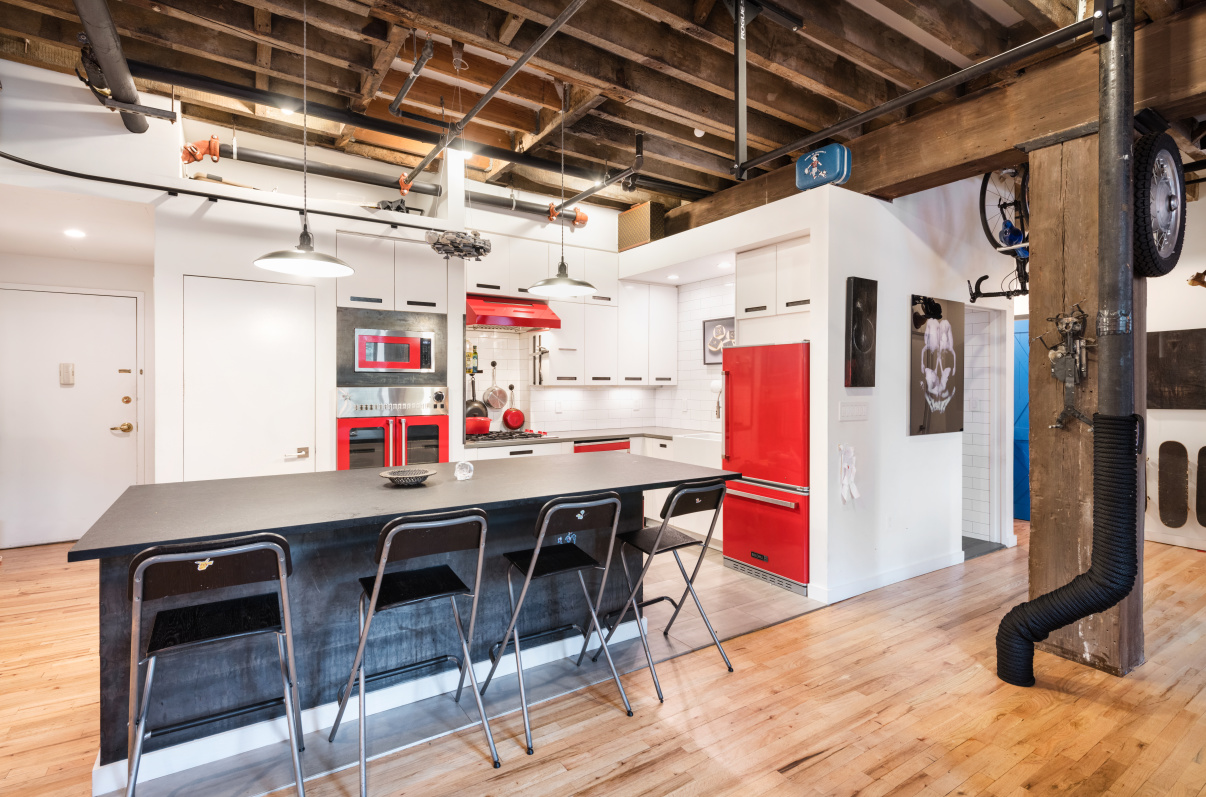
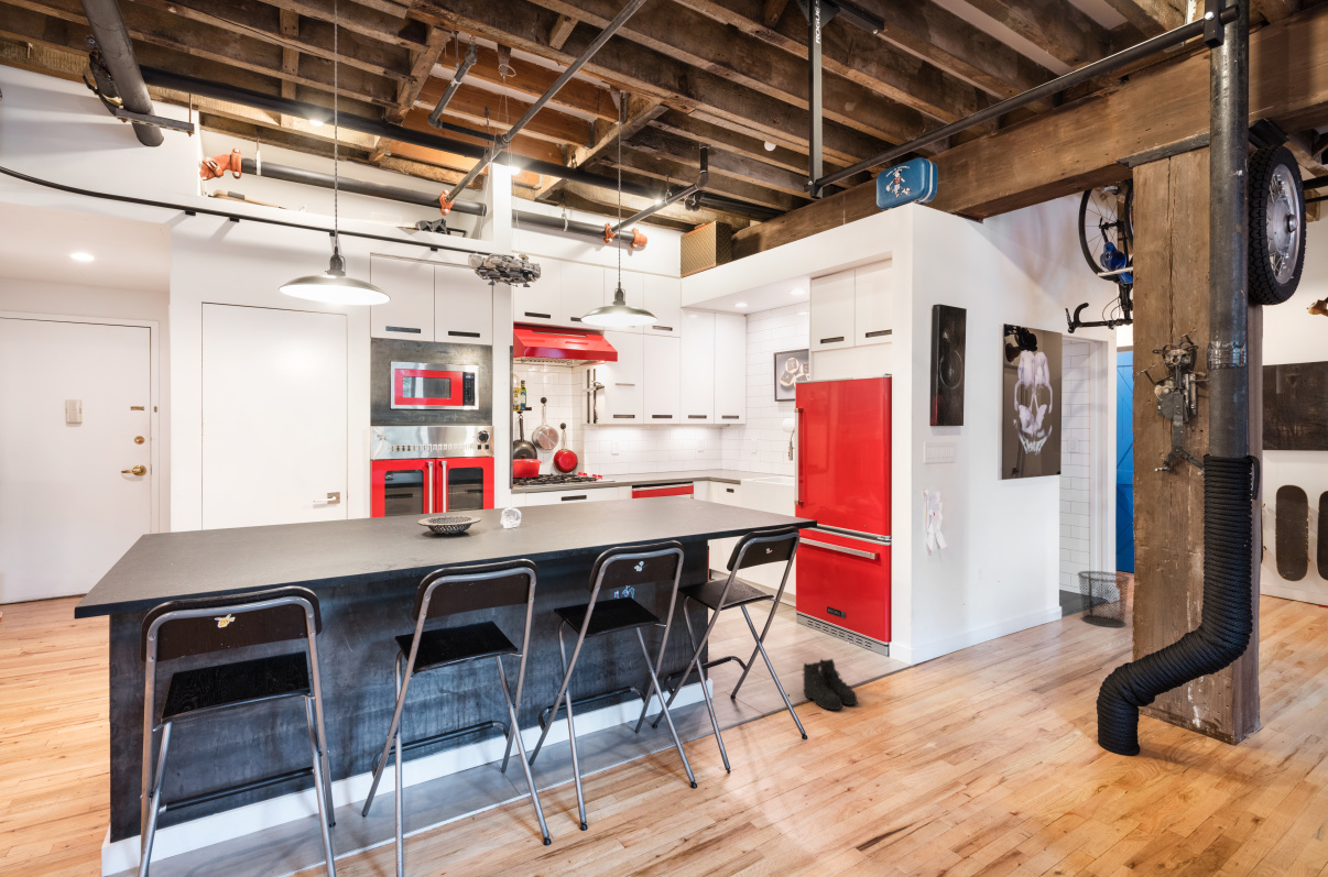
+ boots (829, 681)
+ waste bin (1102, 599)
